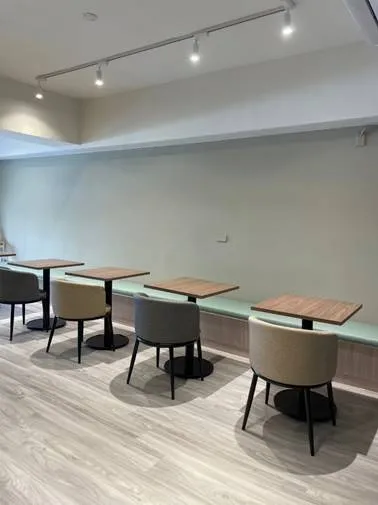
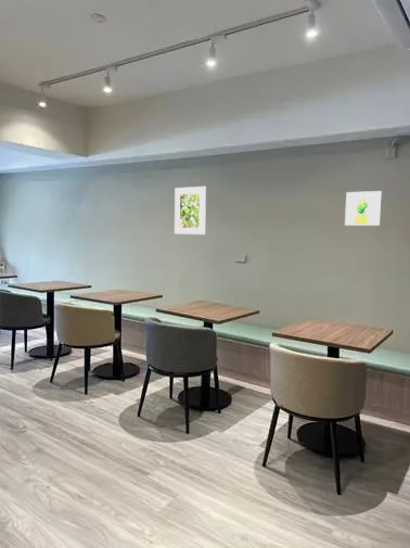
+ wall art (362, 208)
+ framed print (189, 211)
